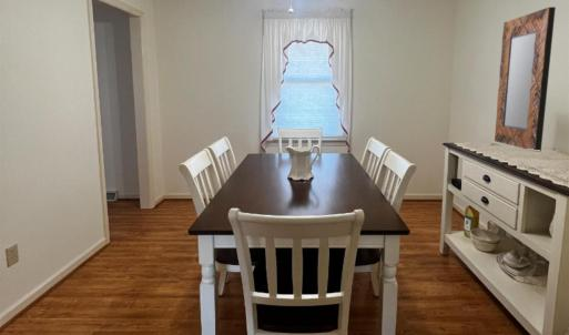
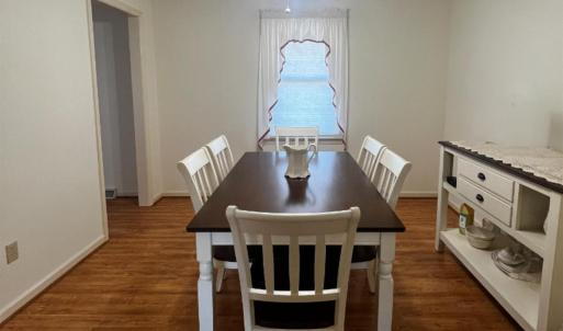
- home mirror (520, 82)
